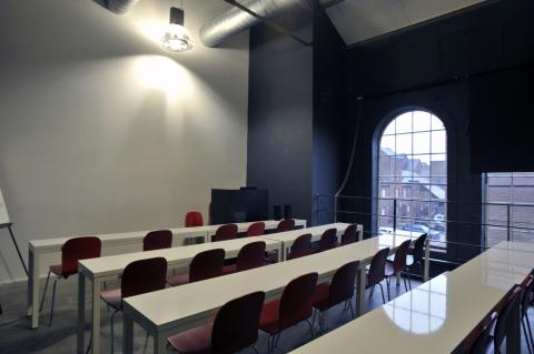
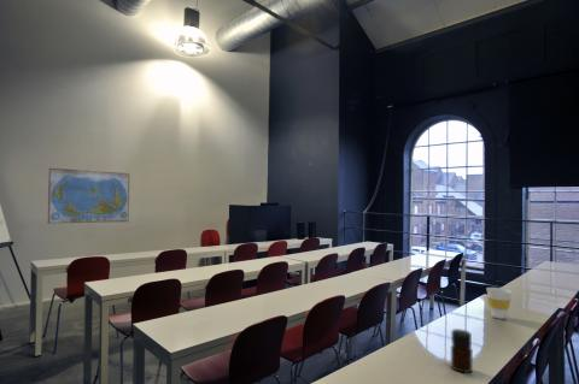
+ bottle (461, 349)
+ cup (498, 303)
+ world map (92, 196)
